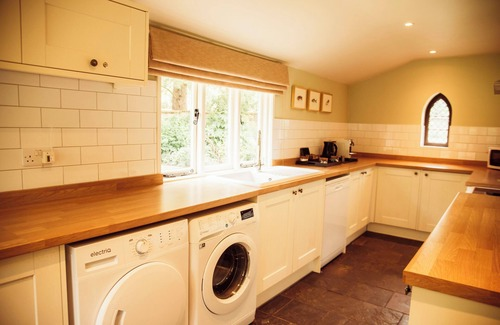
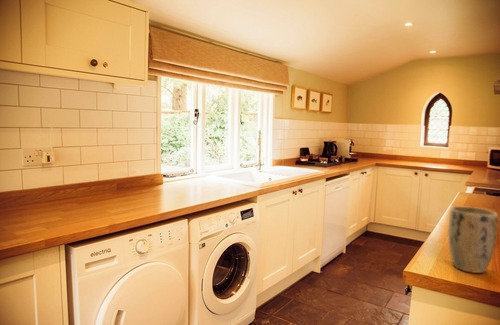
+ plant pot (470, 239)
